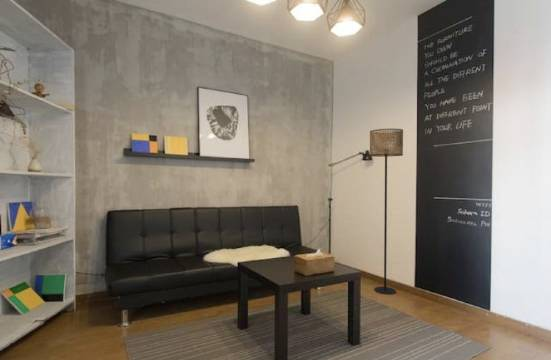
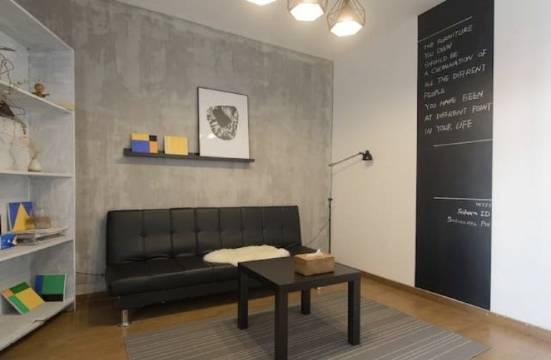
- floor lamp (385, 211)
